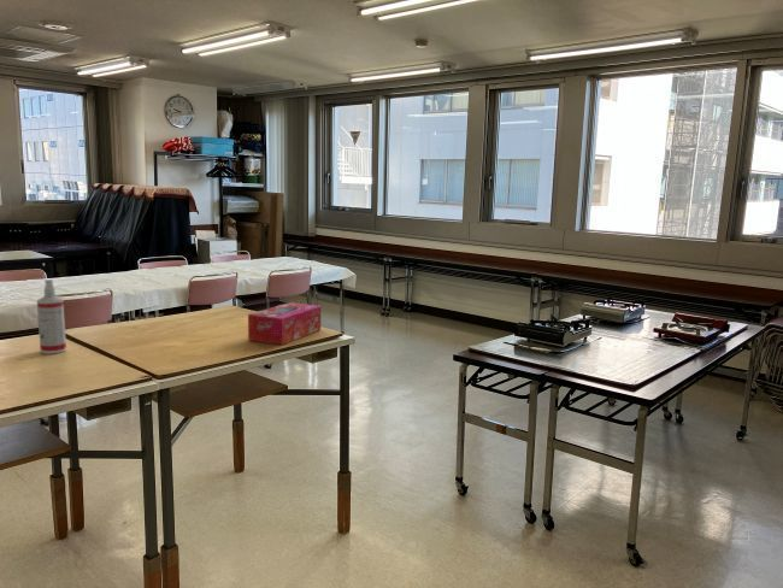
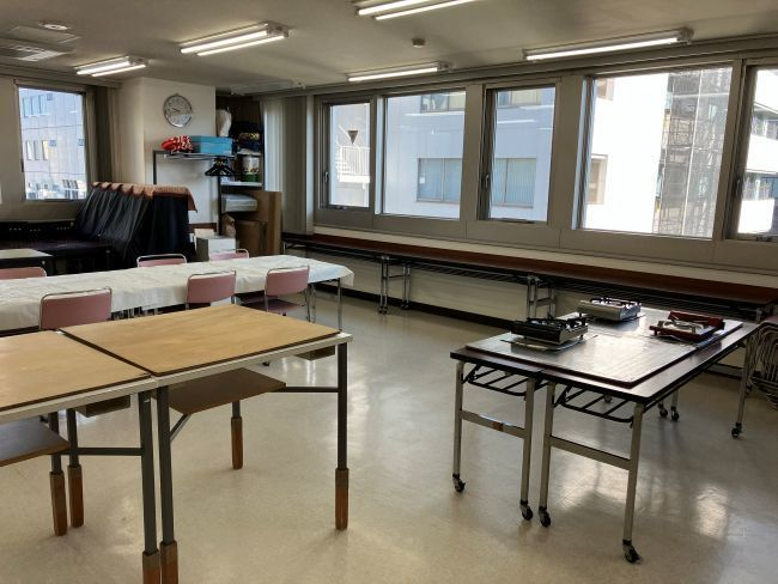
- spray bottle (51, 314)
- tissue box (285, 322)
